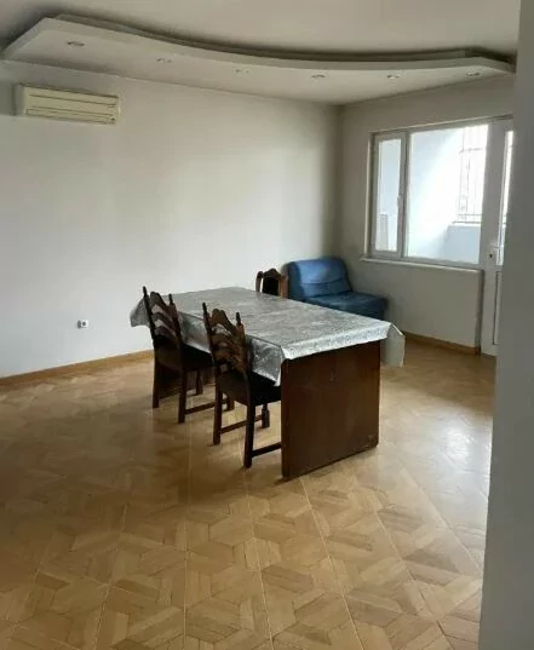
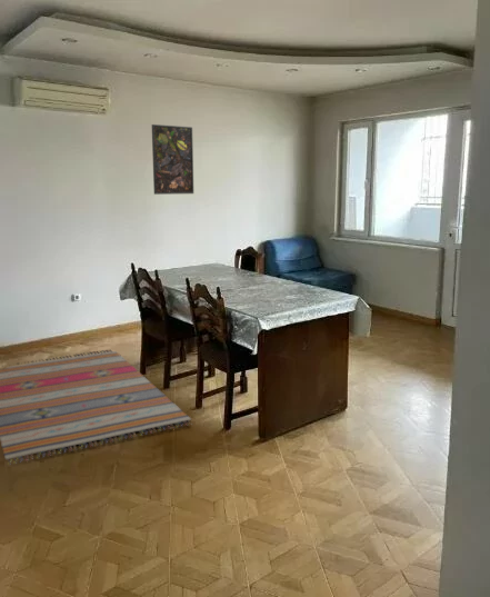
+ rug (73, 391)
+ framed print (173, 160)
